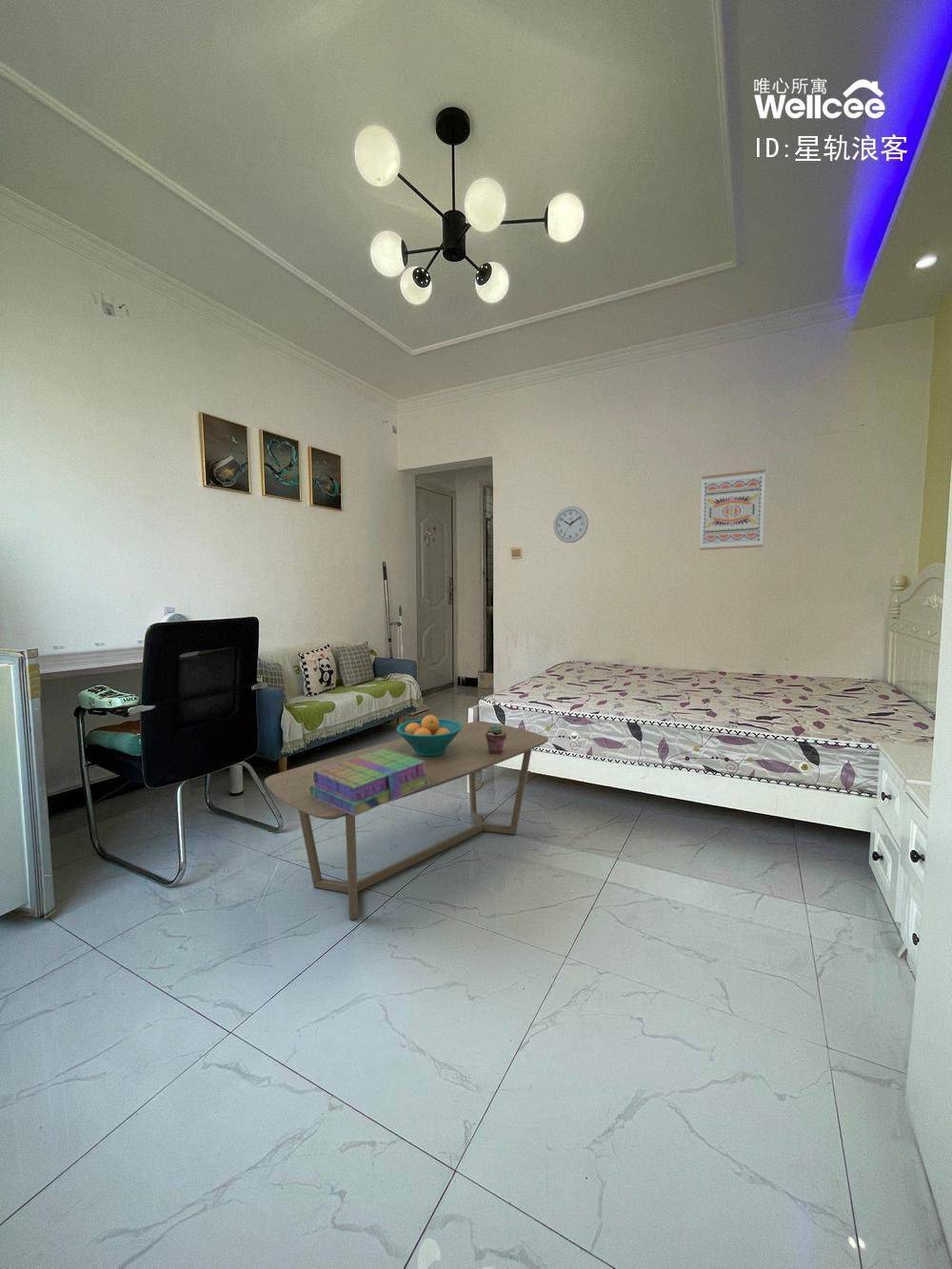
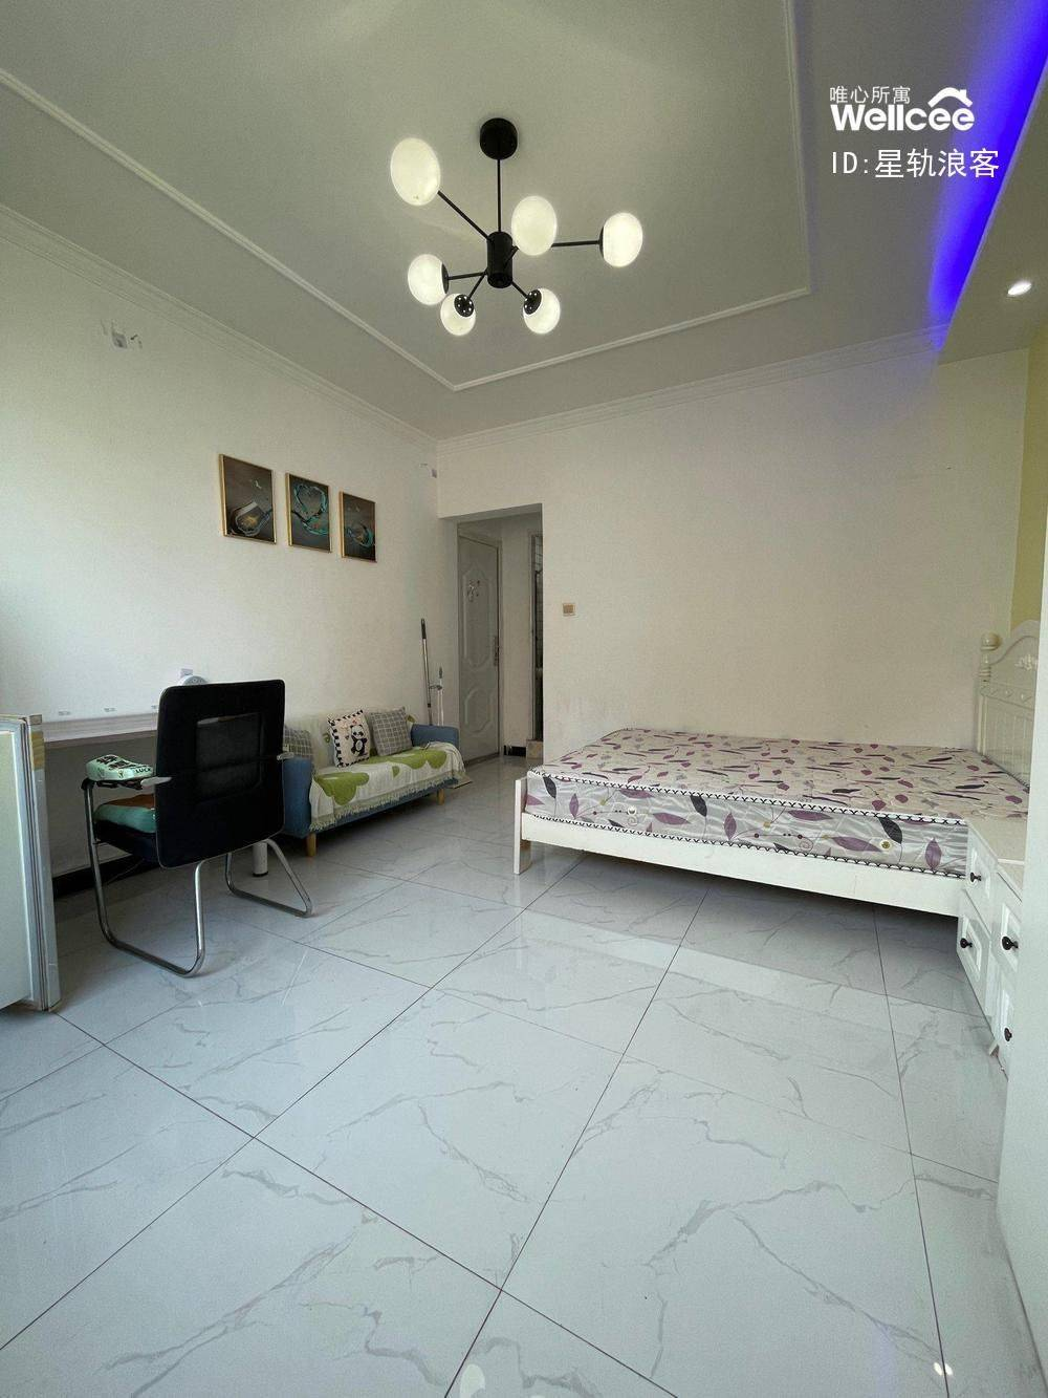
- stack of books (370, 777)
- fruit bowl (429, 733)
- wall art (731, 510)
- coffee table (420, 791)
- wall clock (570, 525)
- potted succulent (495, 737)
